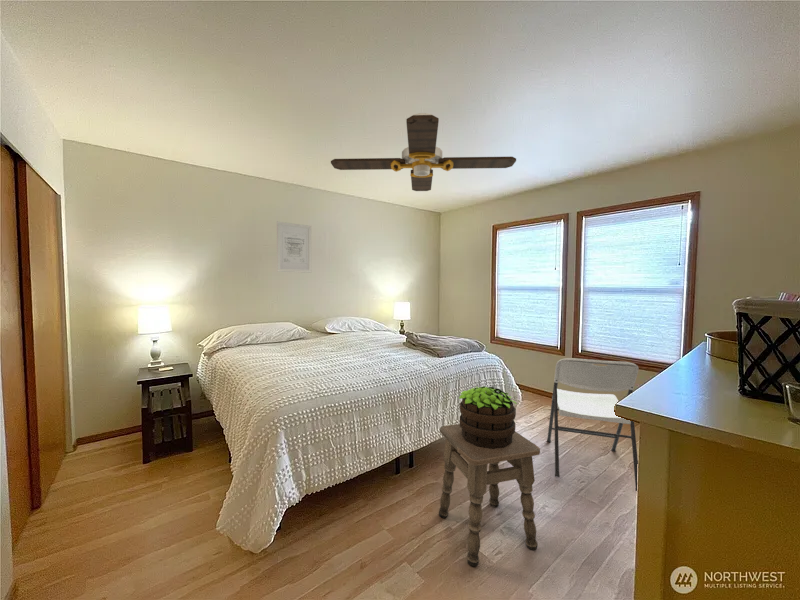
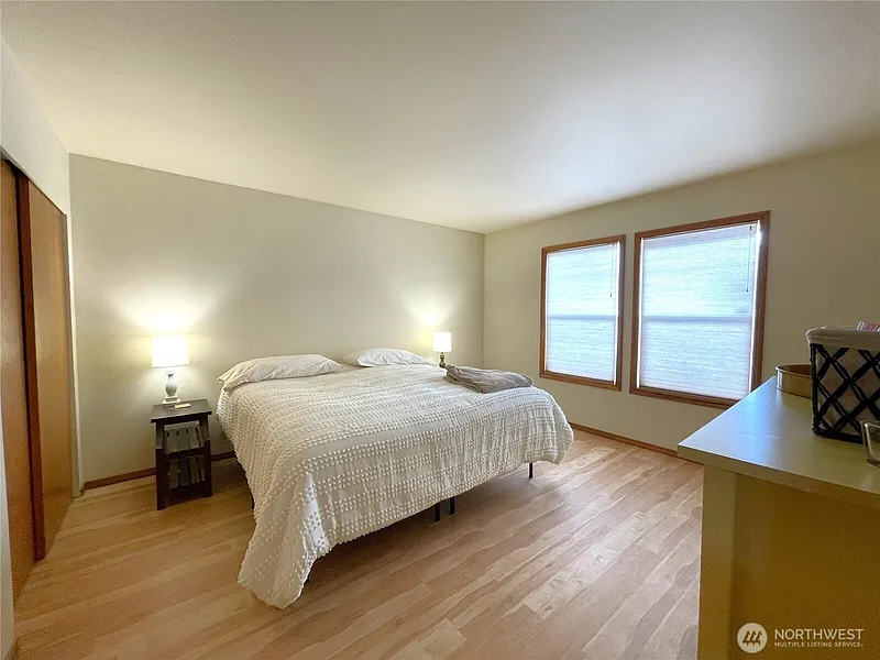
- ceiling fan (422, 147)
- potted plant (487, 412)
- chair (589, 408)
- wall art (294, 248)
- side table (485, 483)
